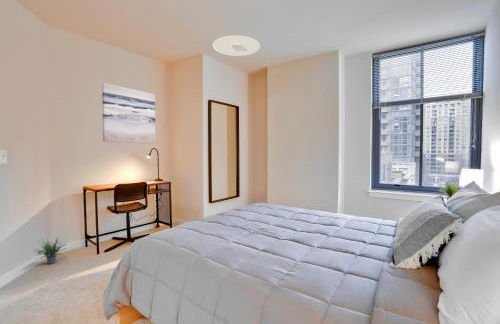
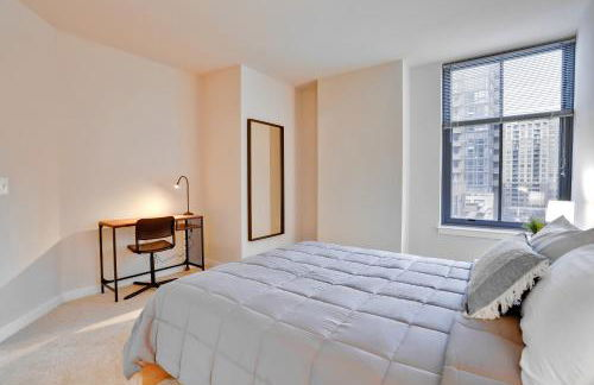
- wall art (130, 116)
- potted plant (49, 248)
- ceiling light (236, 44)
